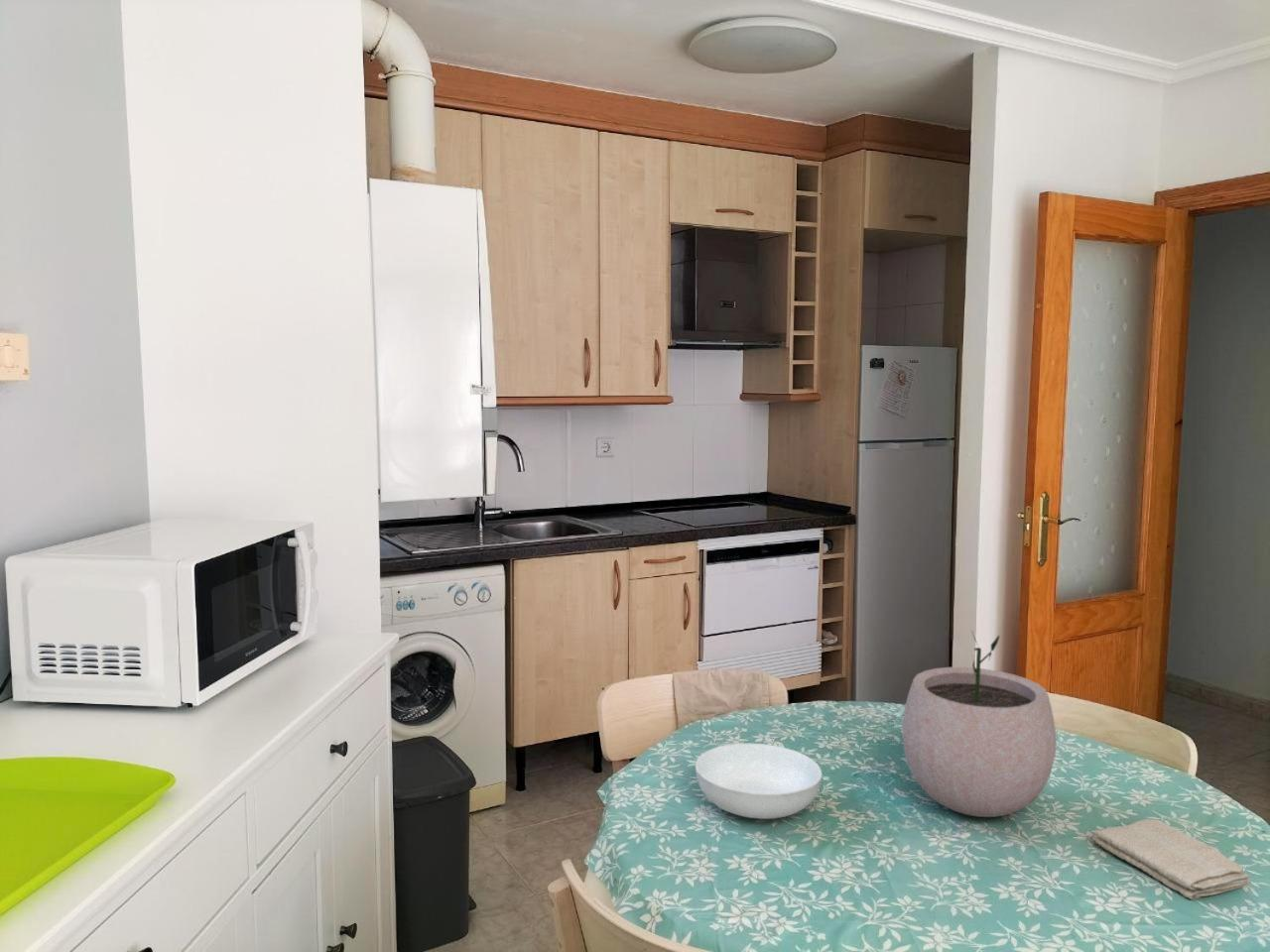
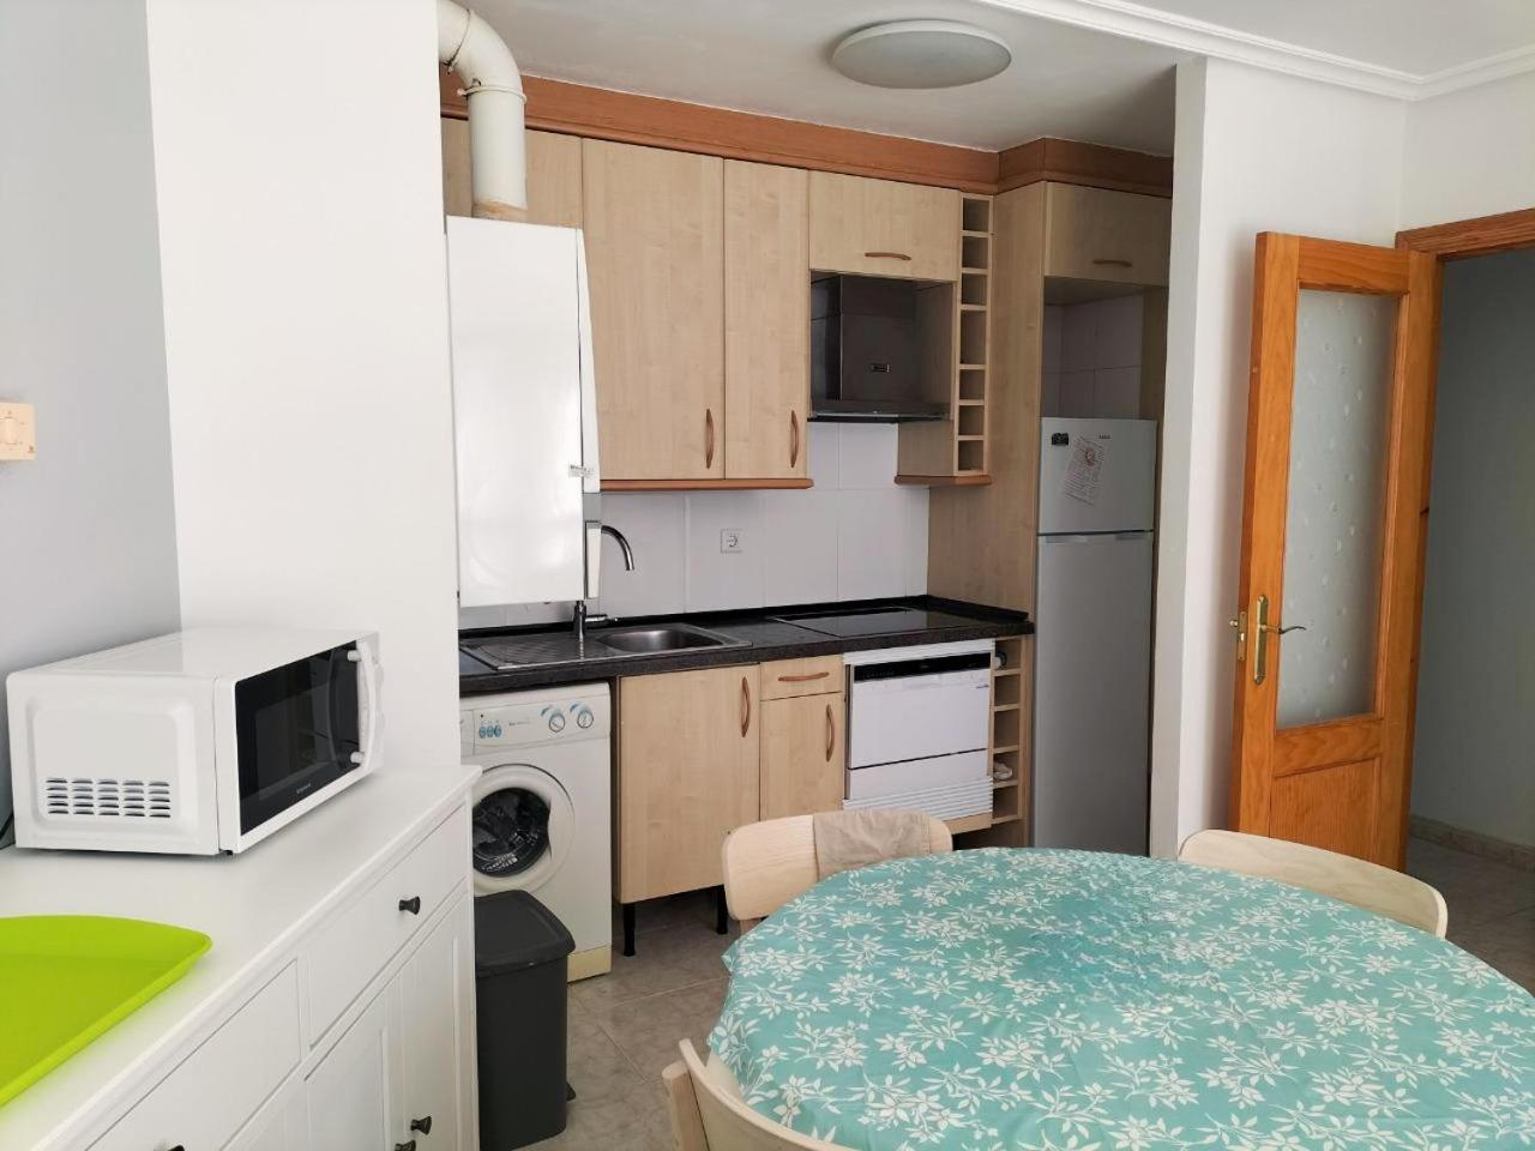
- washcloth (1169, 855)
- serving bowl (757, 785)
- plant pot (977, 720)
